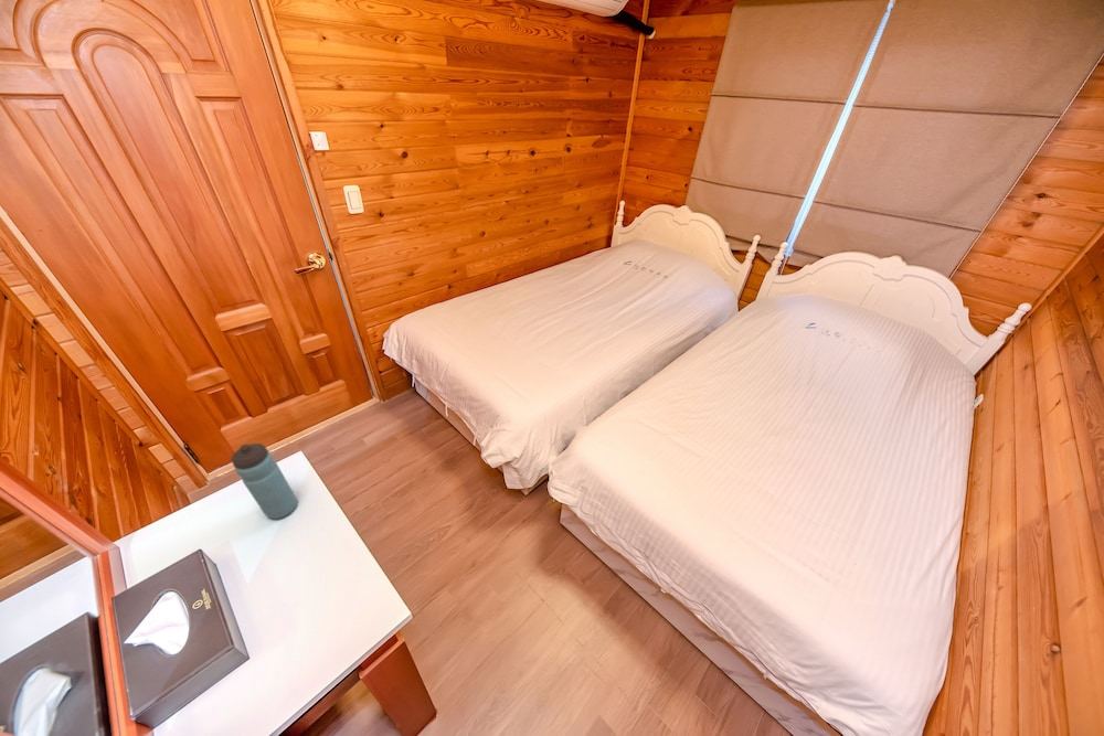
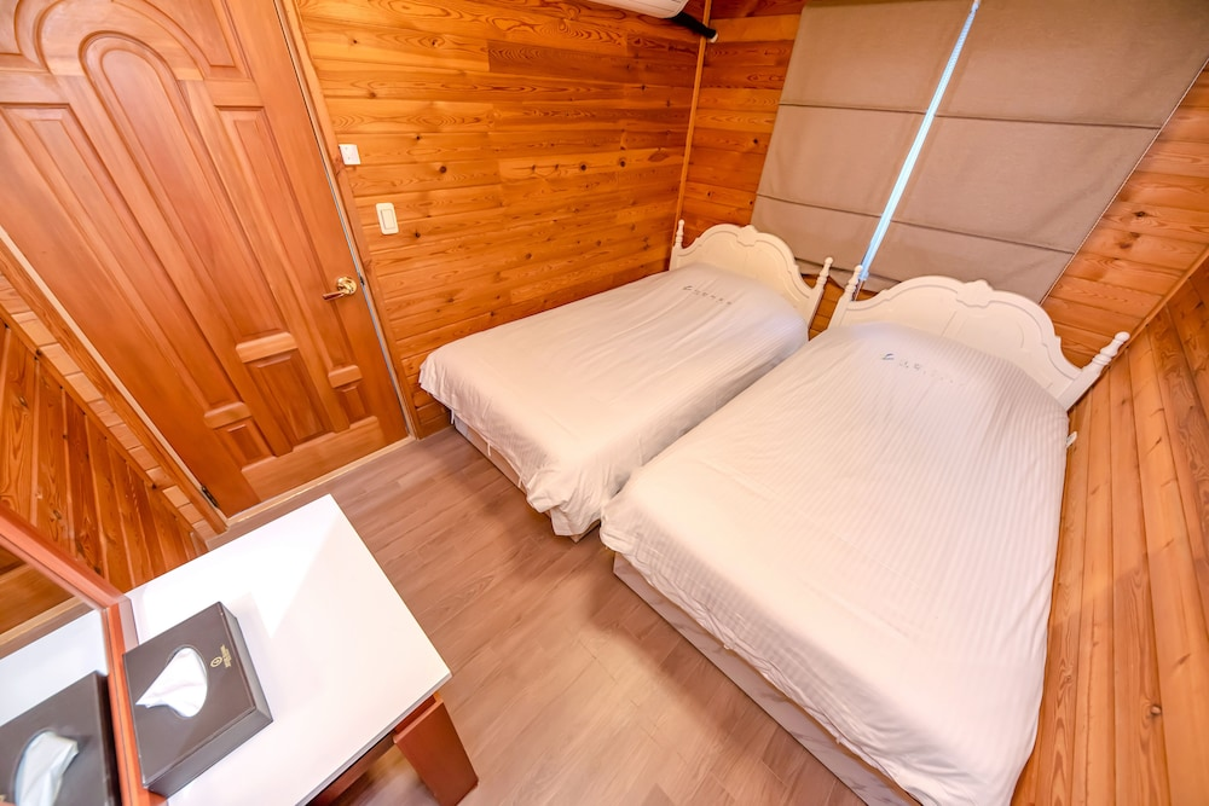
- water bottle (264, 479)
